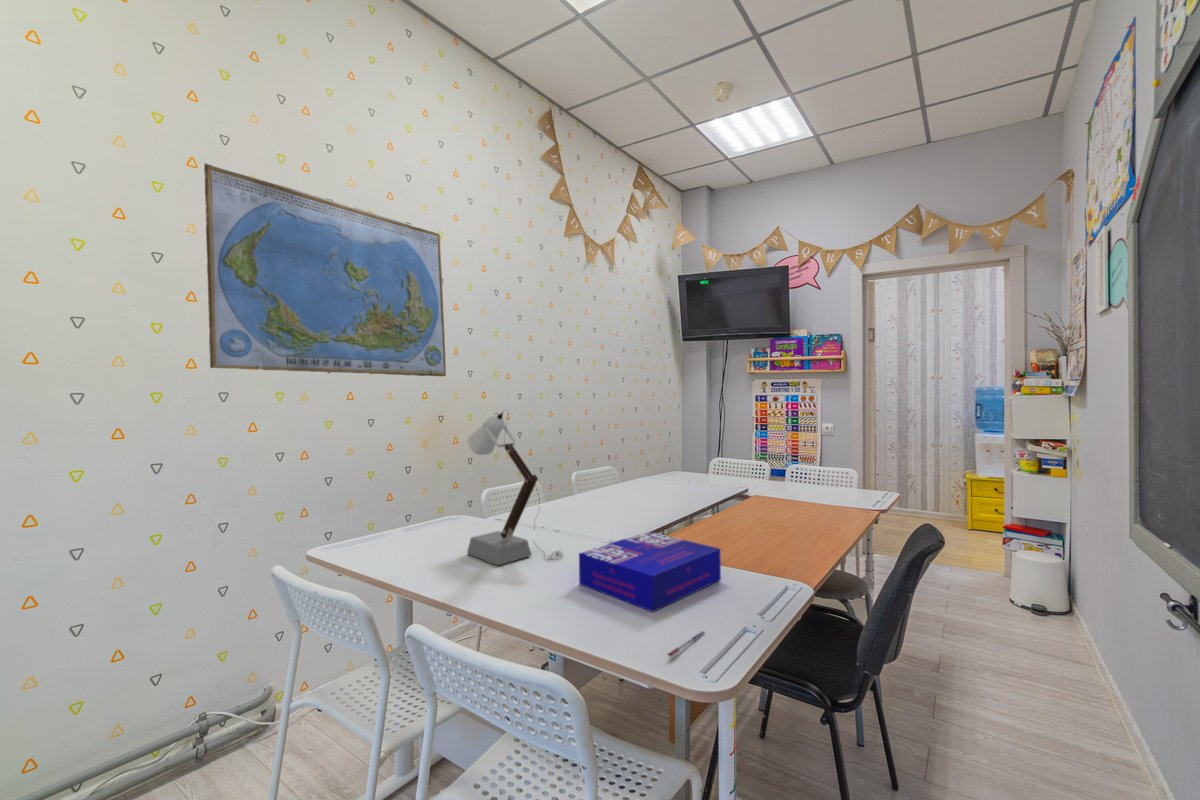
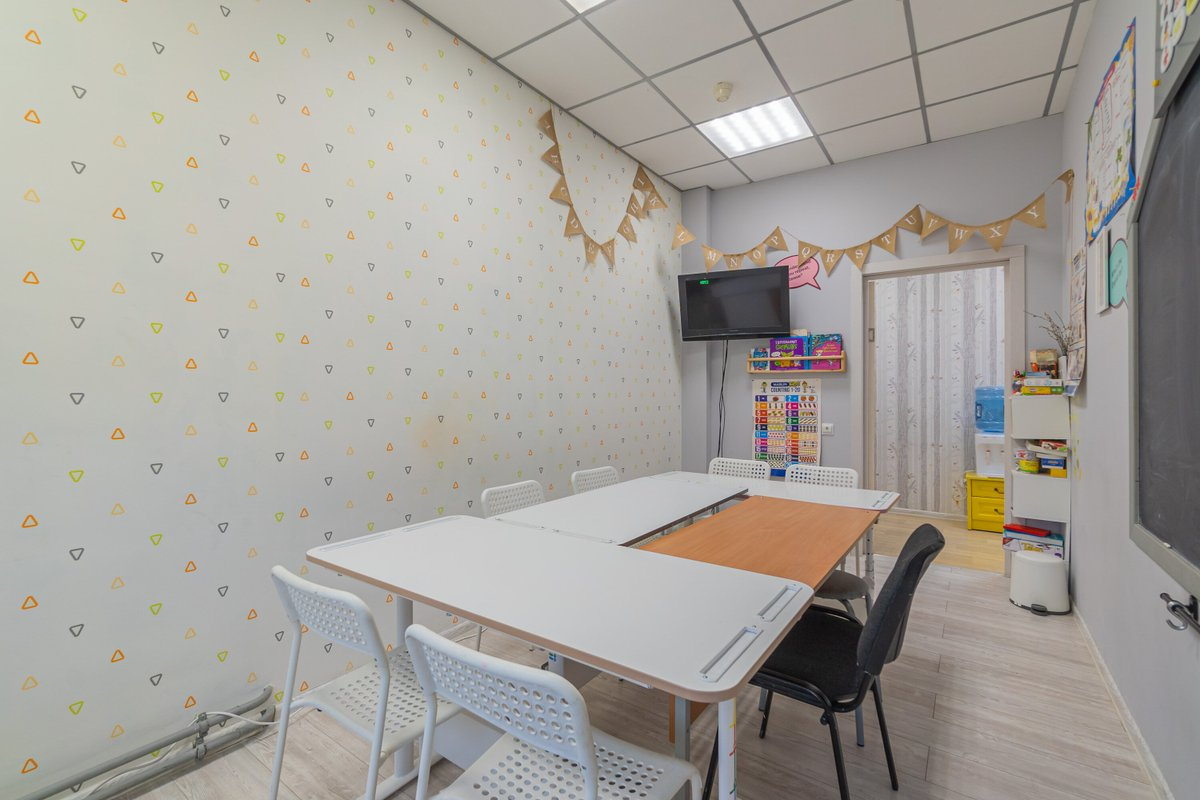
- desk lamp (521, 487)
- world map (347, 289)
- board game (650, 566)
- pen (687, 642)
